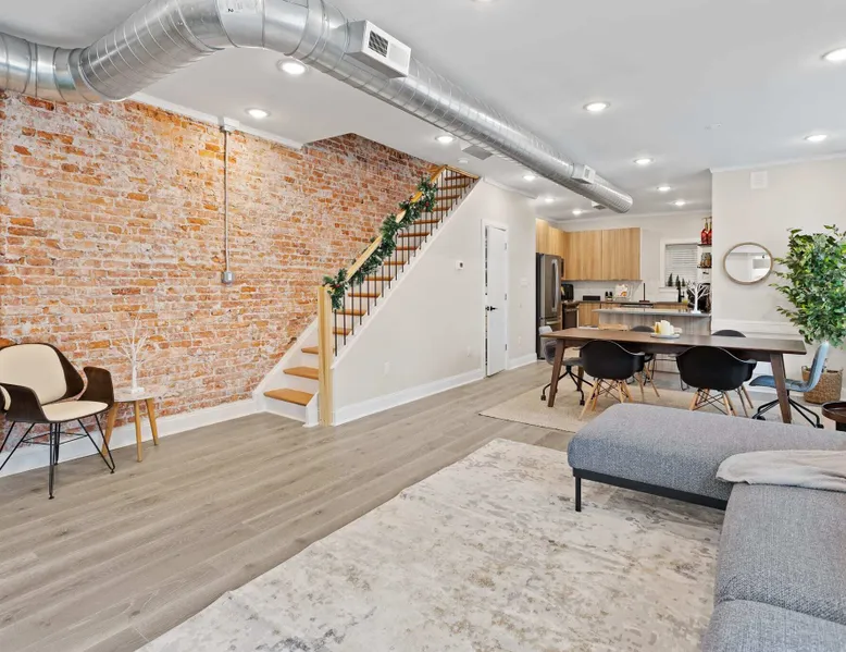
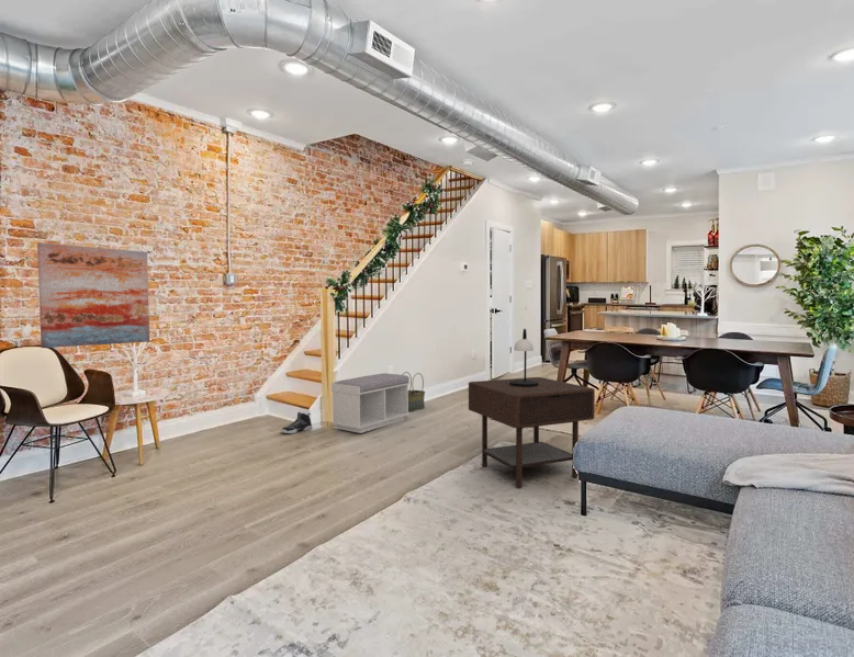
+ basket (412, 390)
+ bench (372, 400)
+ sneaker (296, 421)
+ wall art (98, 296)
+ table lamp (525, 355)
+ side table (528, 427)
